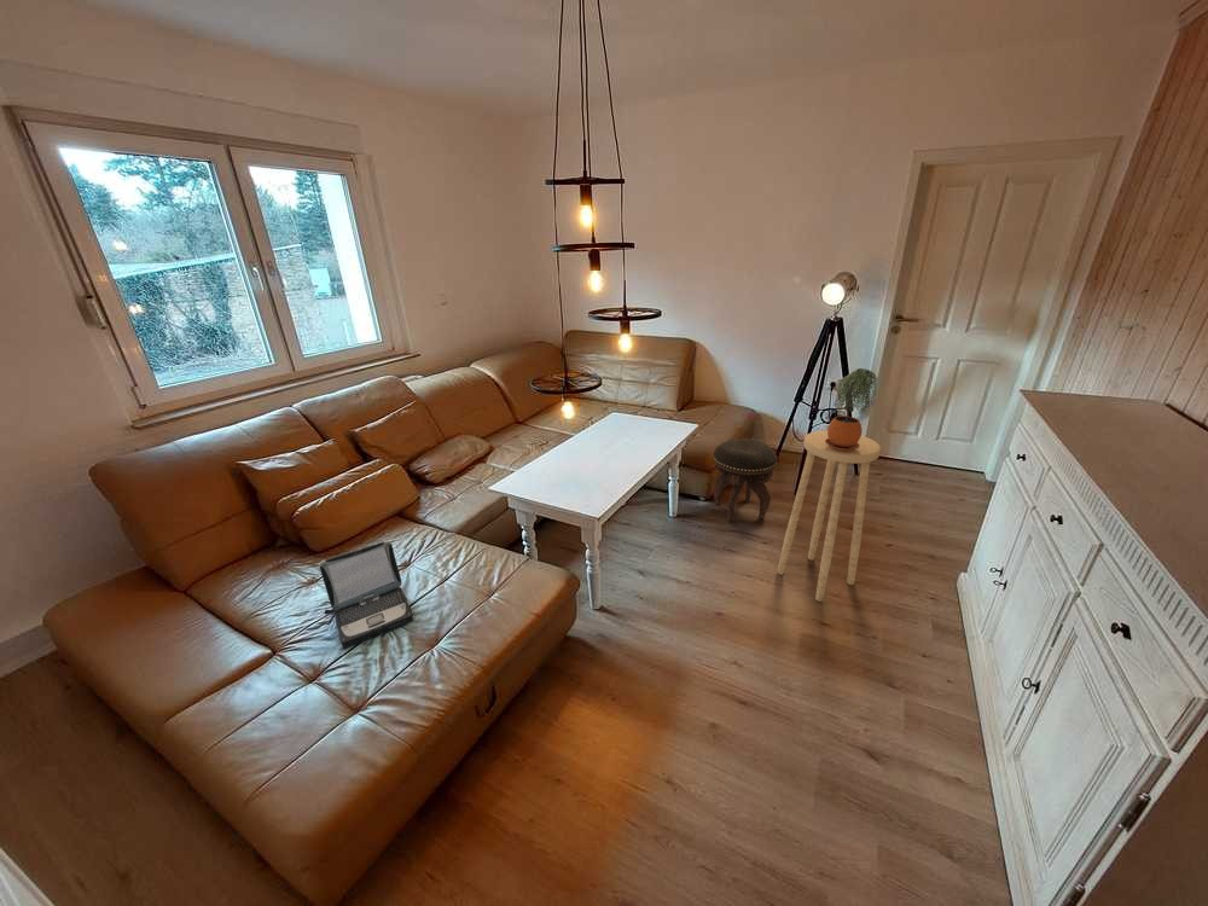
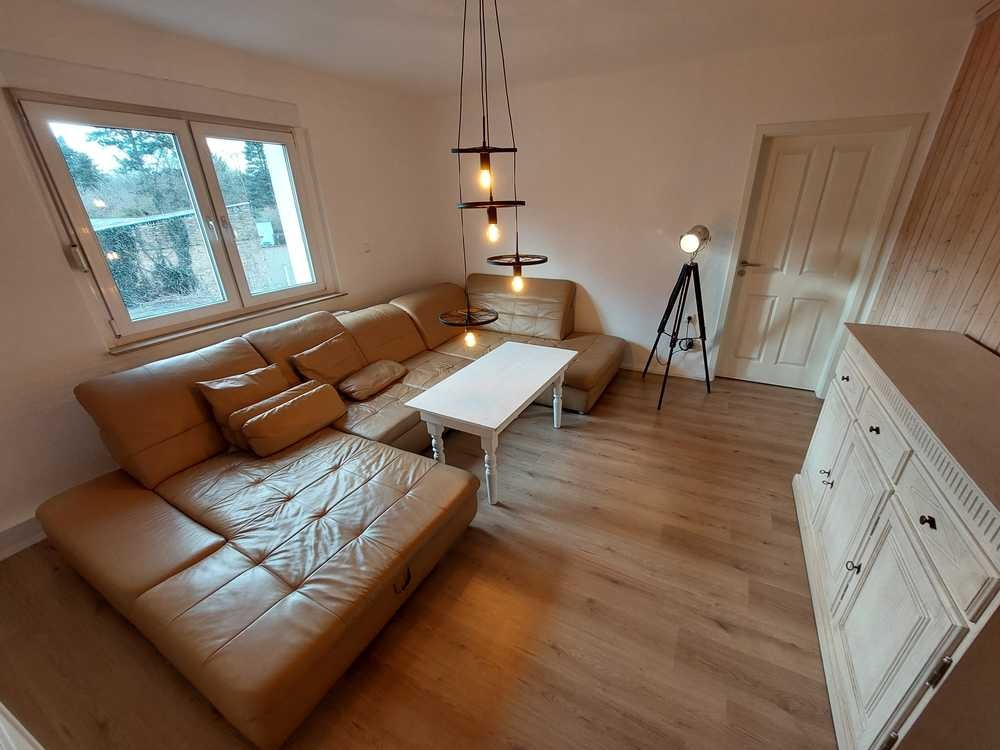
- potted plant (852, 408)
- footstool (742, 478)
- laptop (365, 590)
- stool (824, 513)
